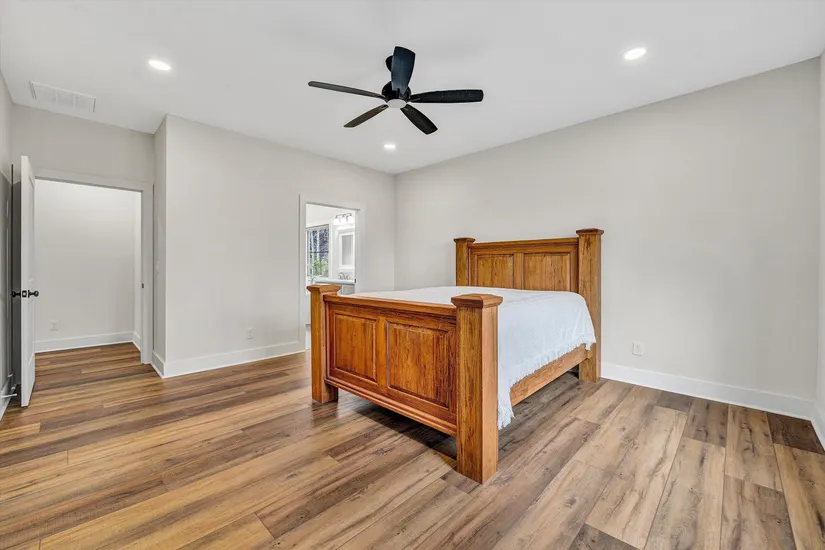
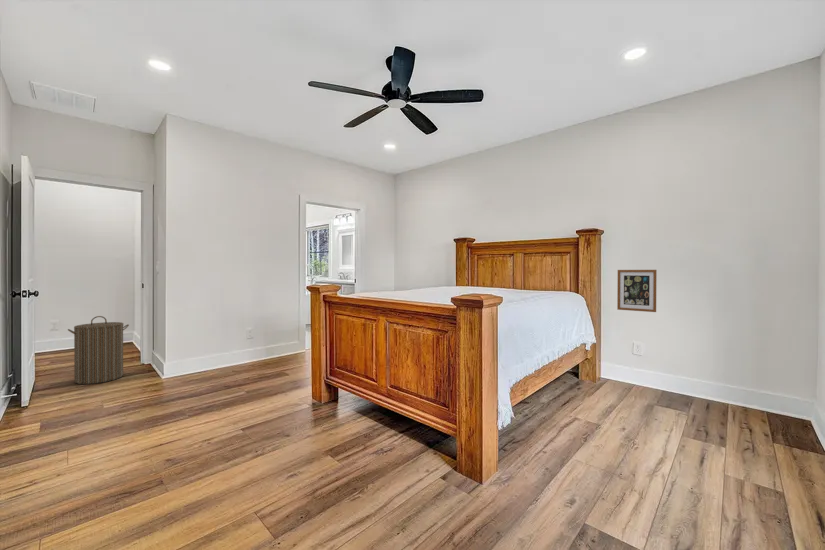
+ laundry hamper (99, 347)
+ wall art (636, 290)
